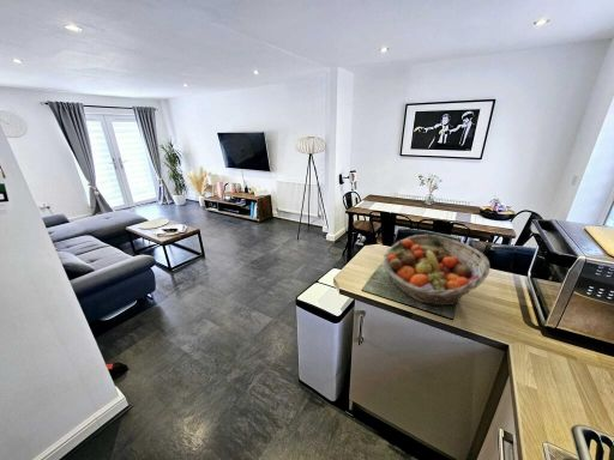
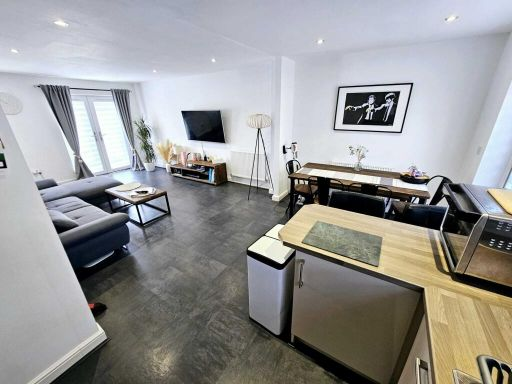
- fruit basket (429, 266)
